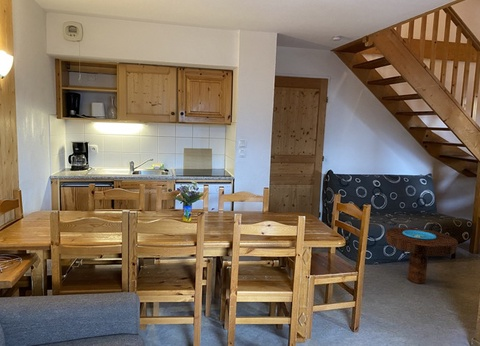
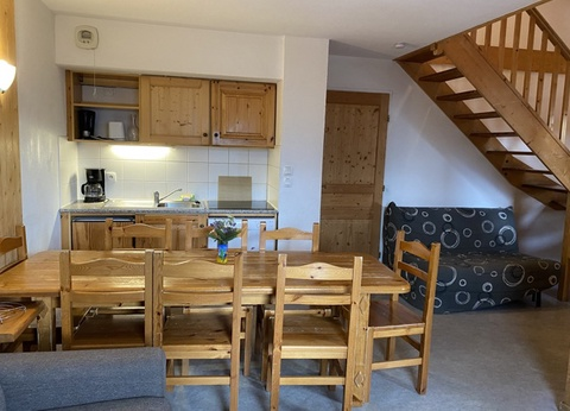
- side table (418, 257)
